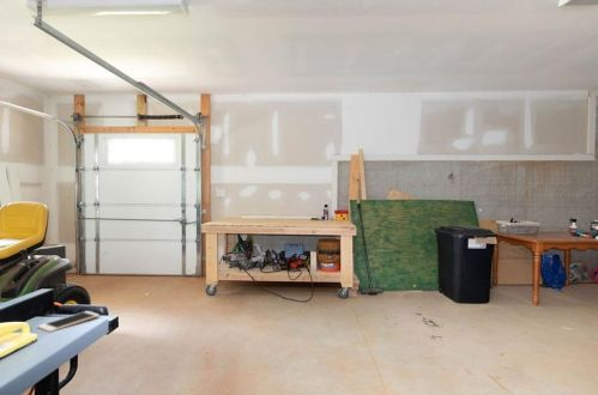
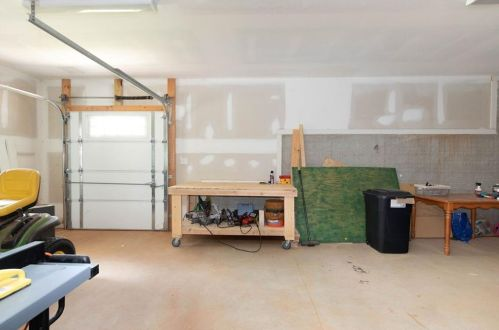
- cell phone (70, 320)
